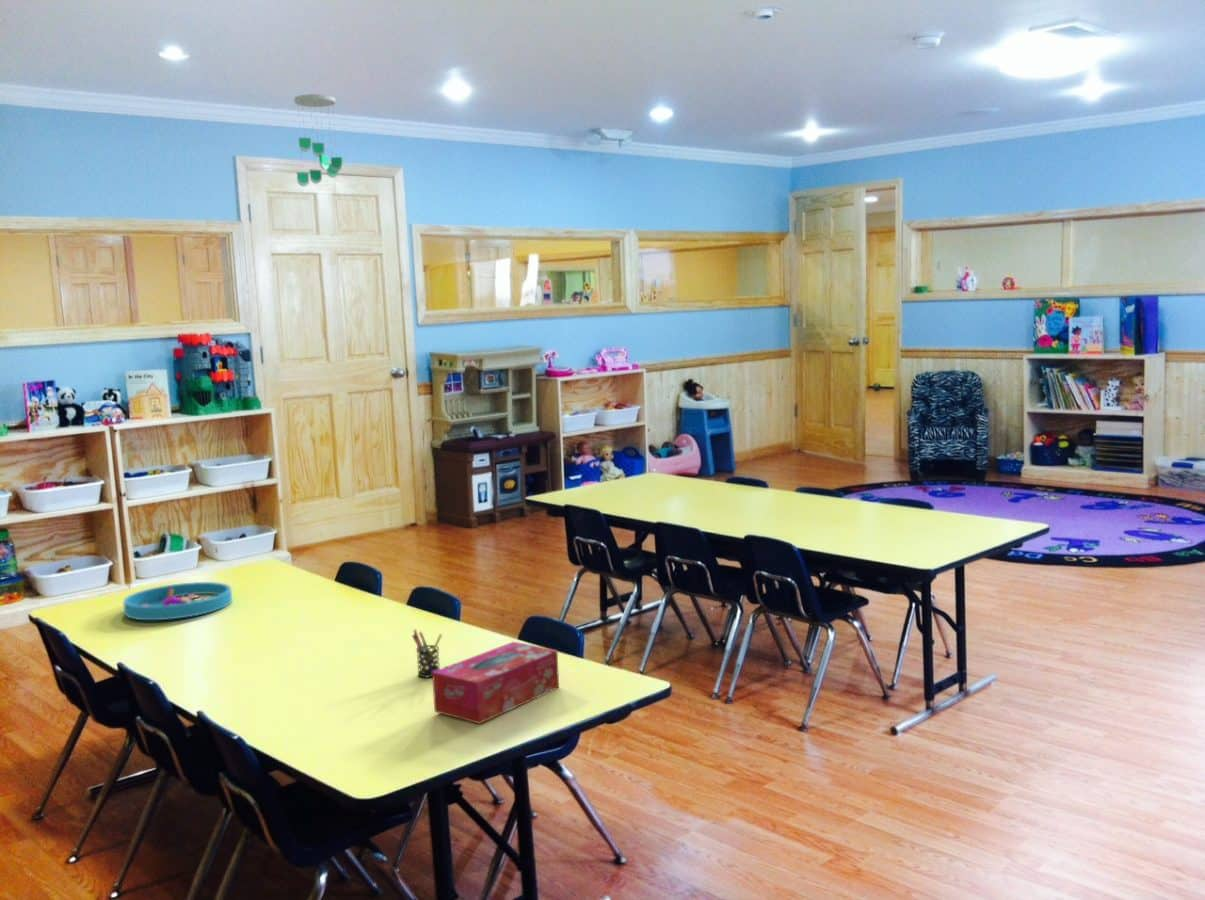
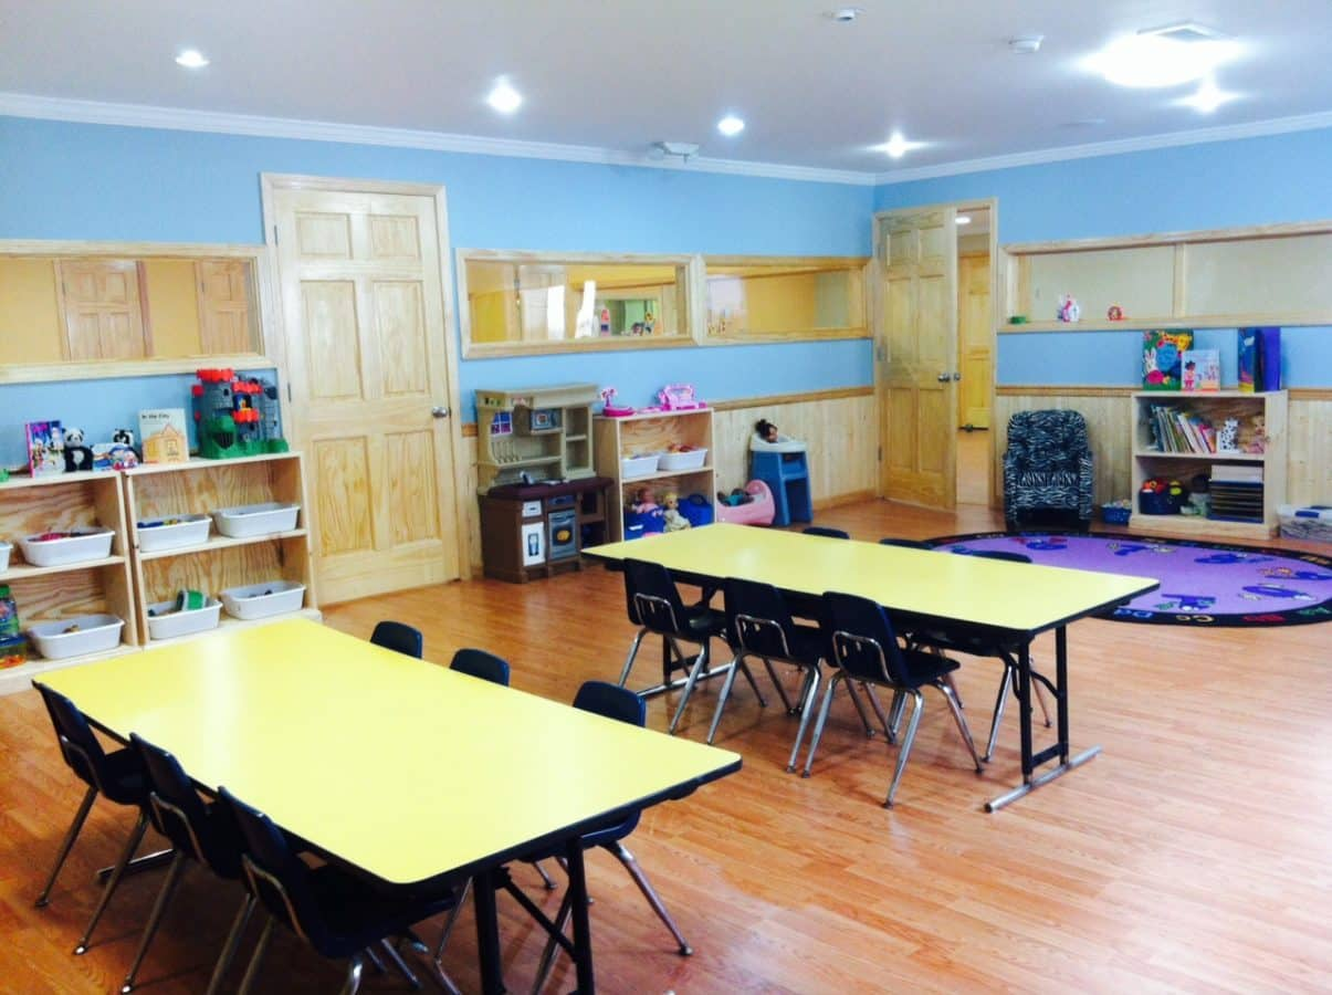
- storage tray (178, 597)
- tissue box (497, 680)
- pen holder (426, 652)
- ceiling mobile (317, 143)
